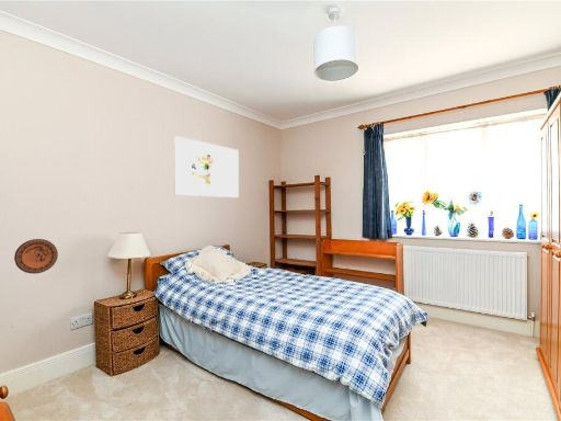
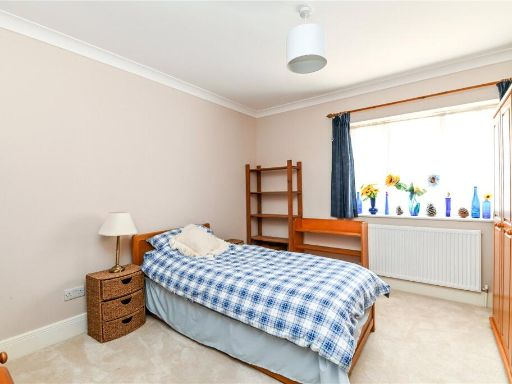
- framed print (209, 170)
- decorative plate (36, 255)
